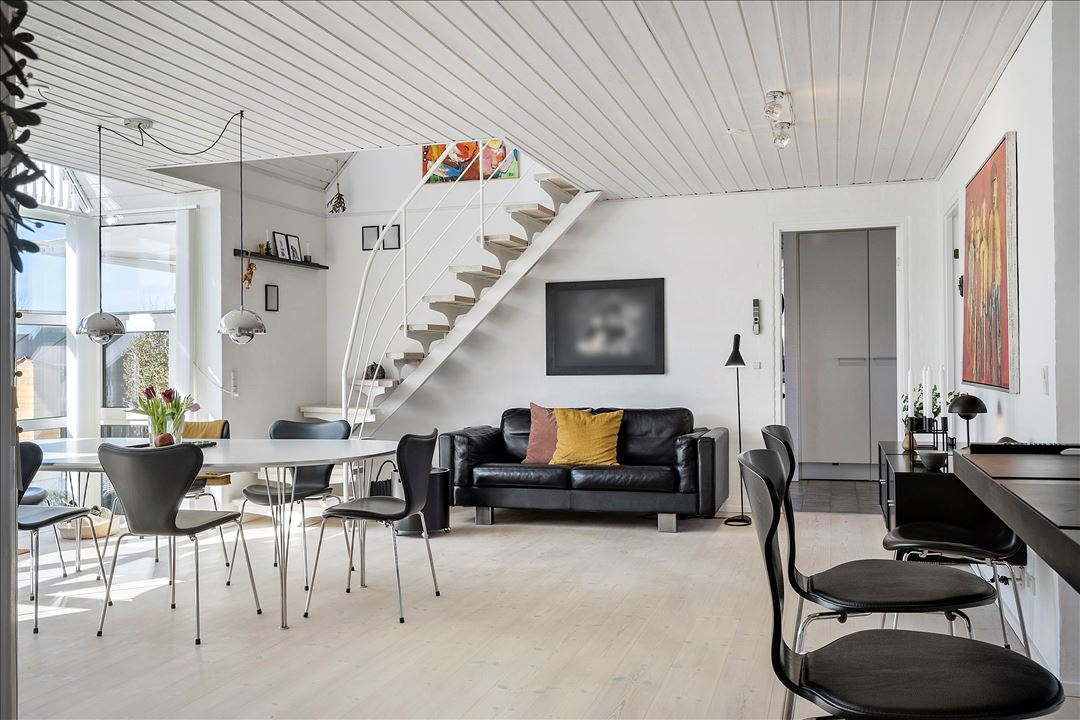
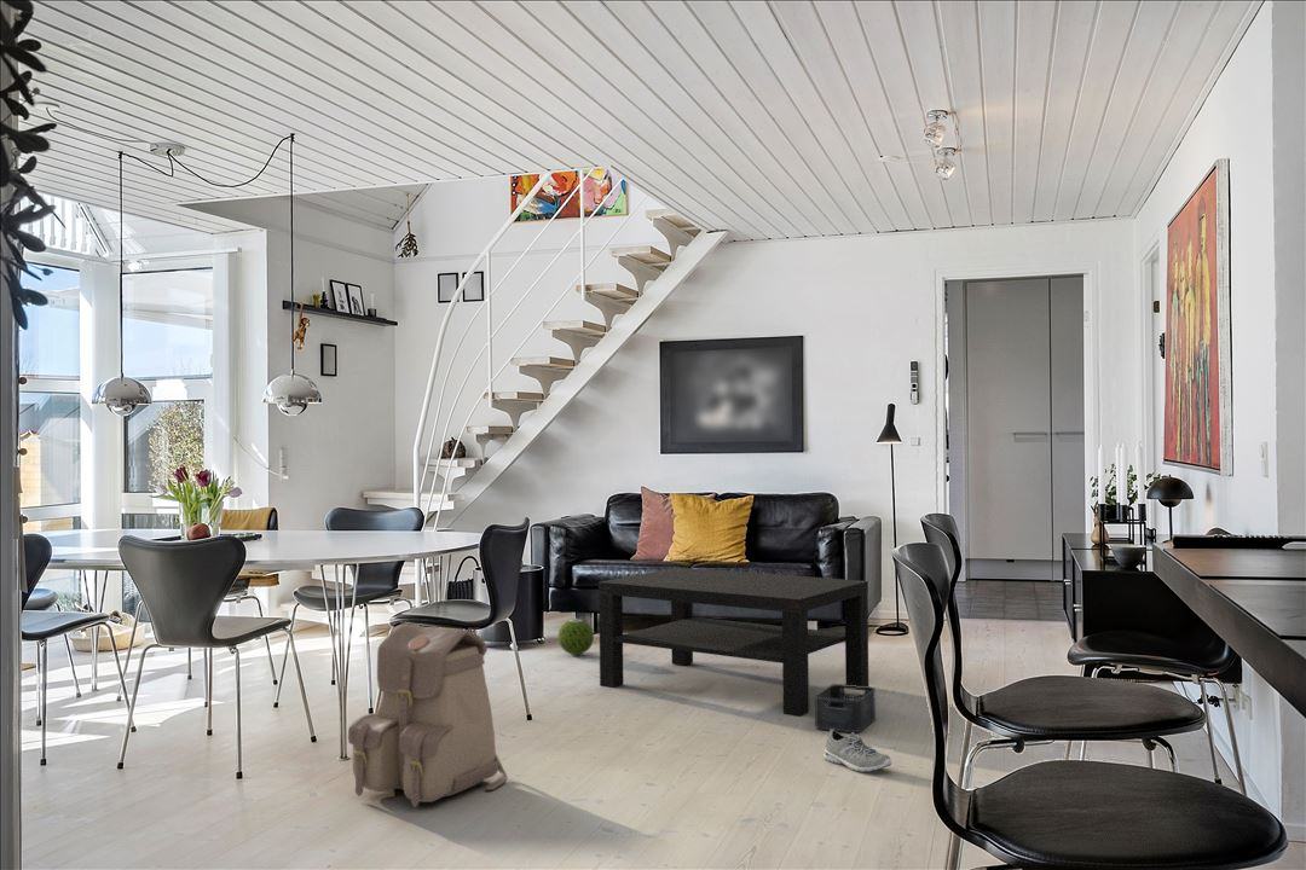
+ decorative ball (576, 636)
+ coffee table (733, 633)
+ backpack (427, 707)
+ storage bin (845, 707)
+ sneaker (855, 749)
